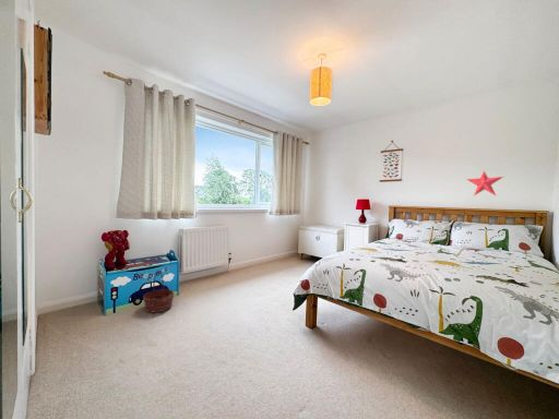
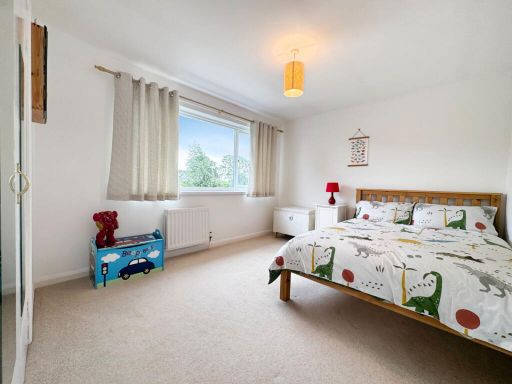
- decorative star (484, 183)
- basket (158, 290)
